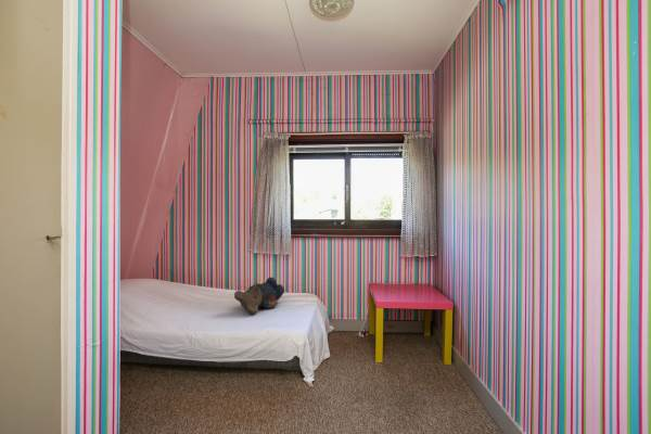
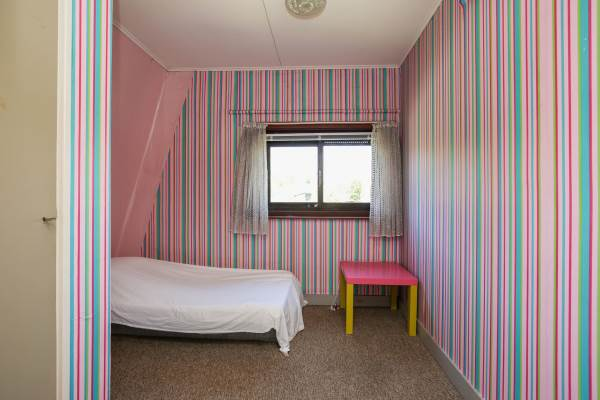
- teddy bear (260, 294)
